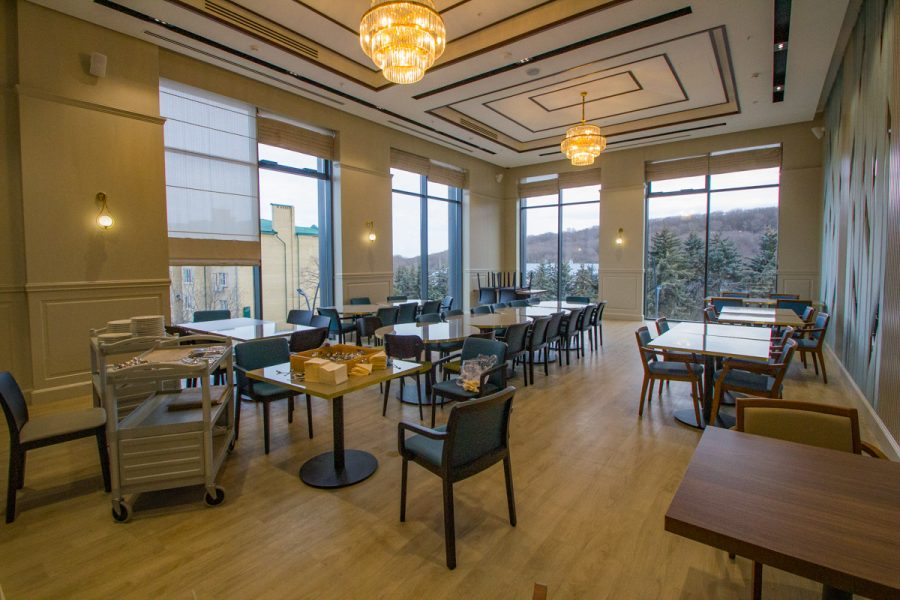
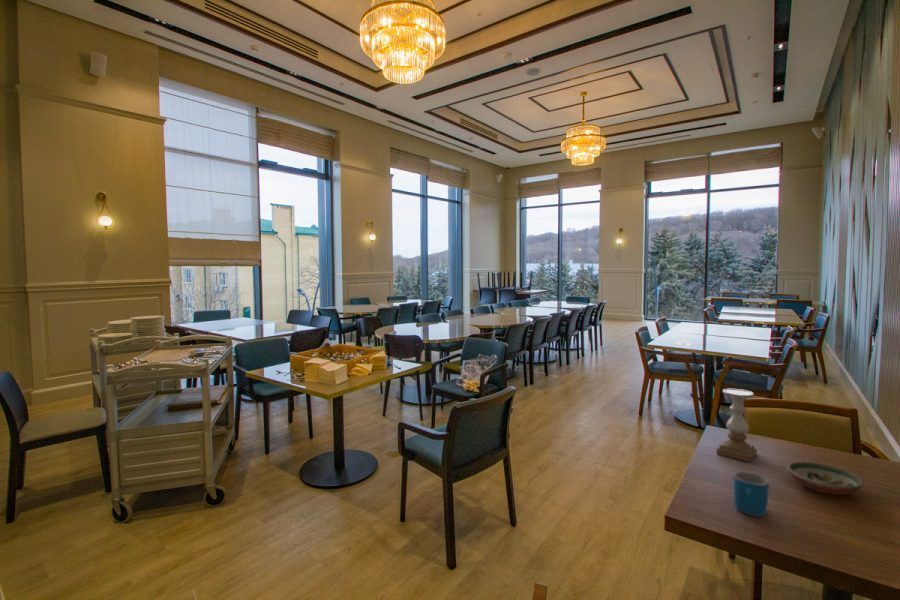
+ candle holder (737, 422)
+ decorative bowl (823, 480)
+ mug (750, 495)
